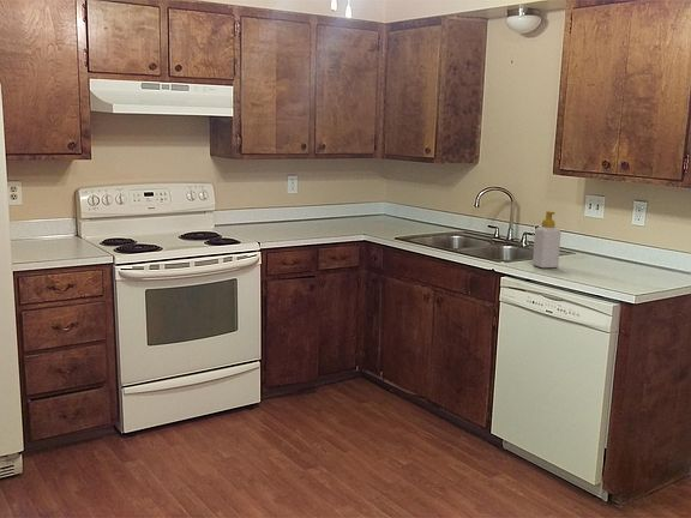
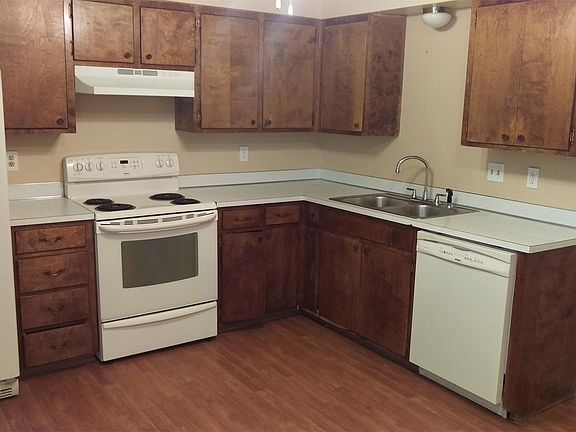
- soap bottle (547, 239)
